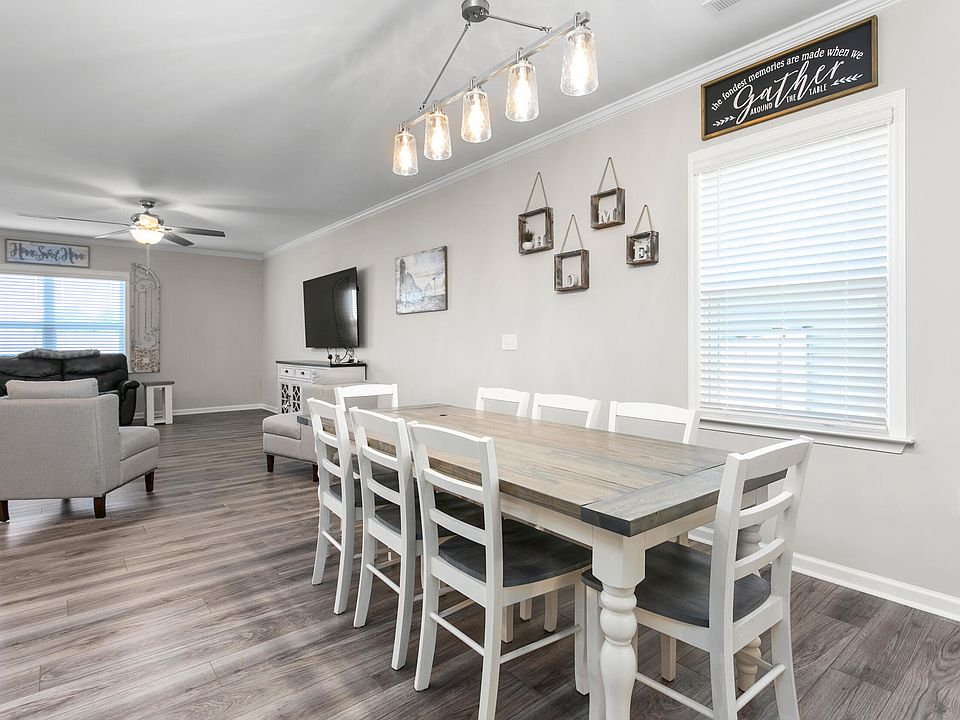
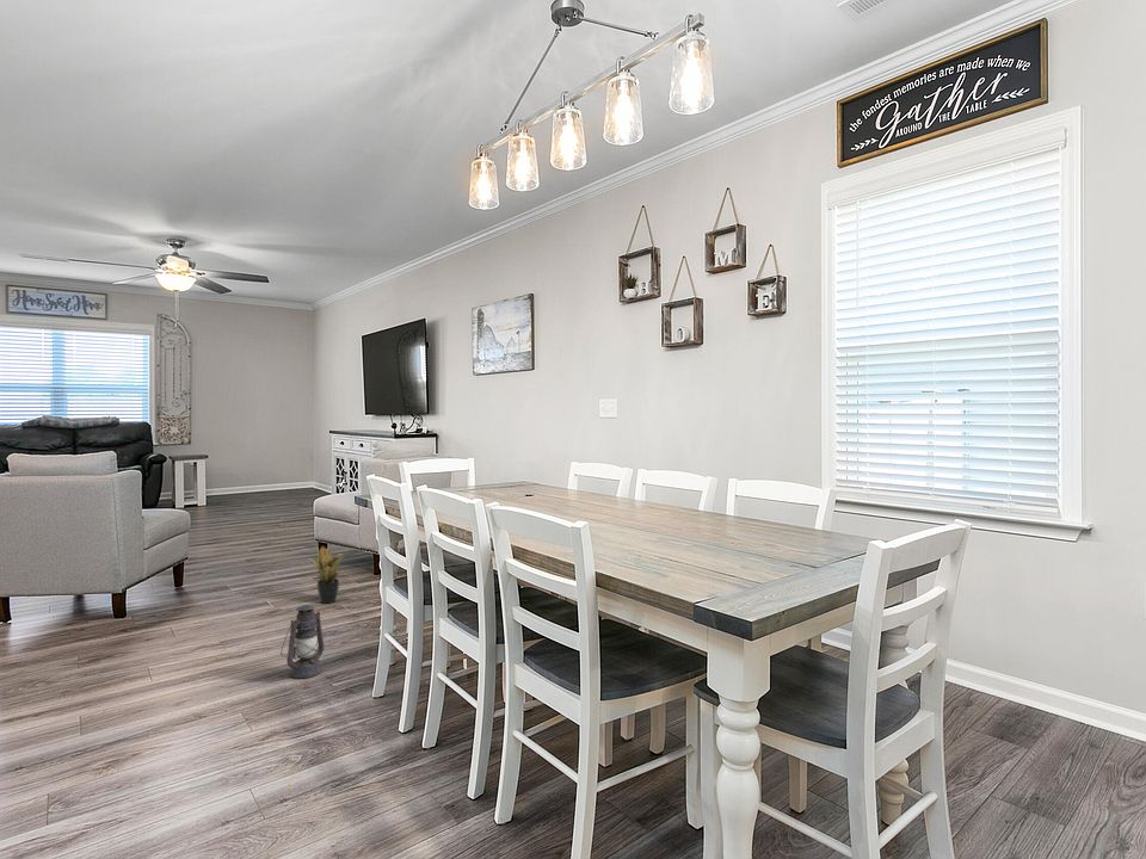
+ lantern (304, 638)
+ potted plant (329, 571)
